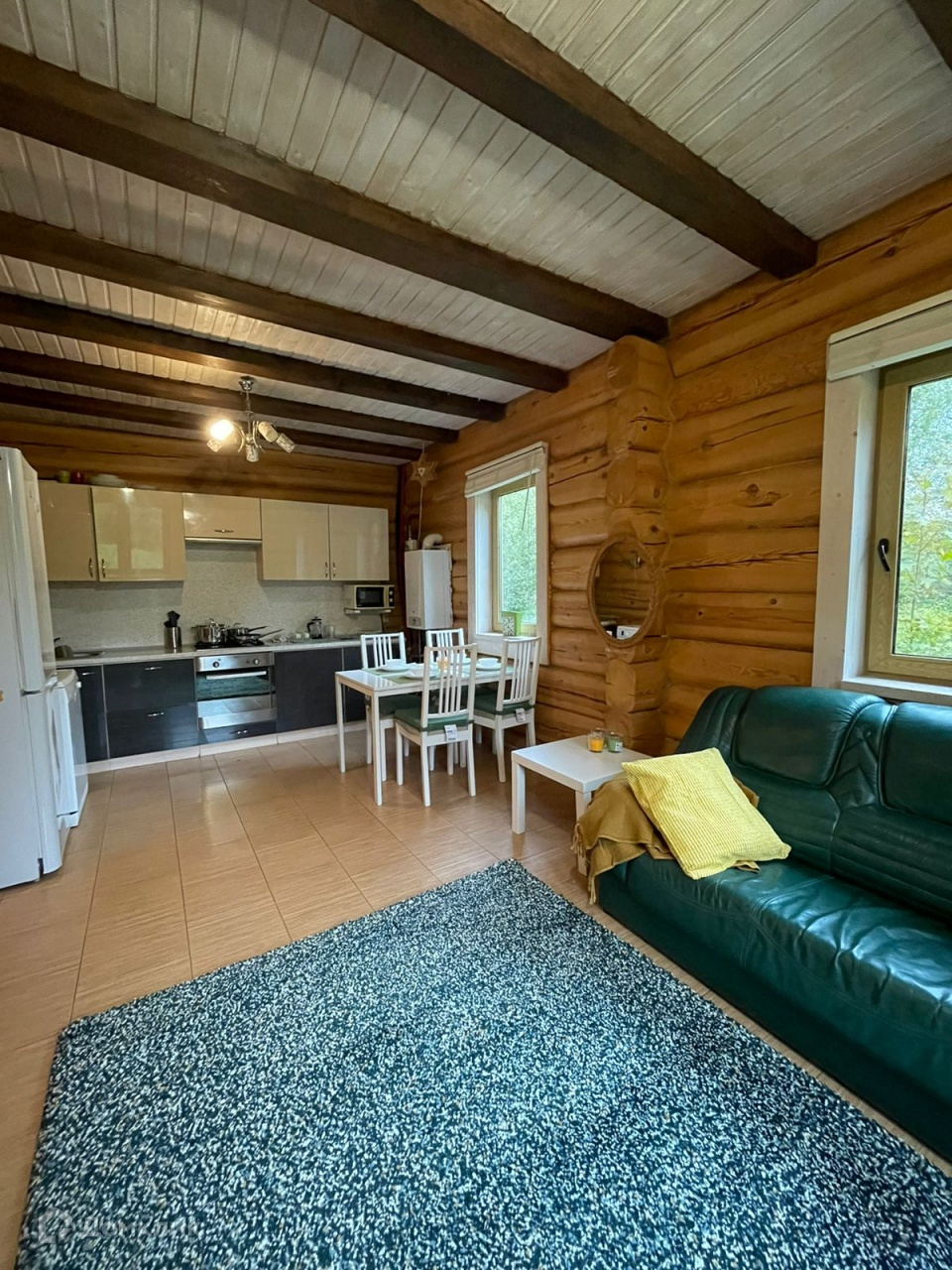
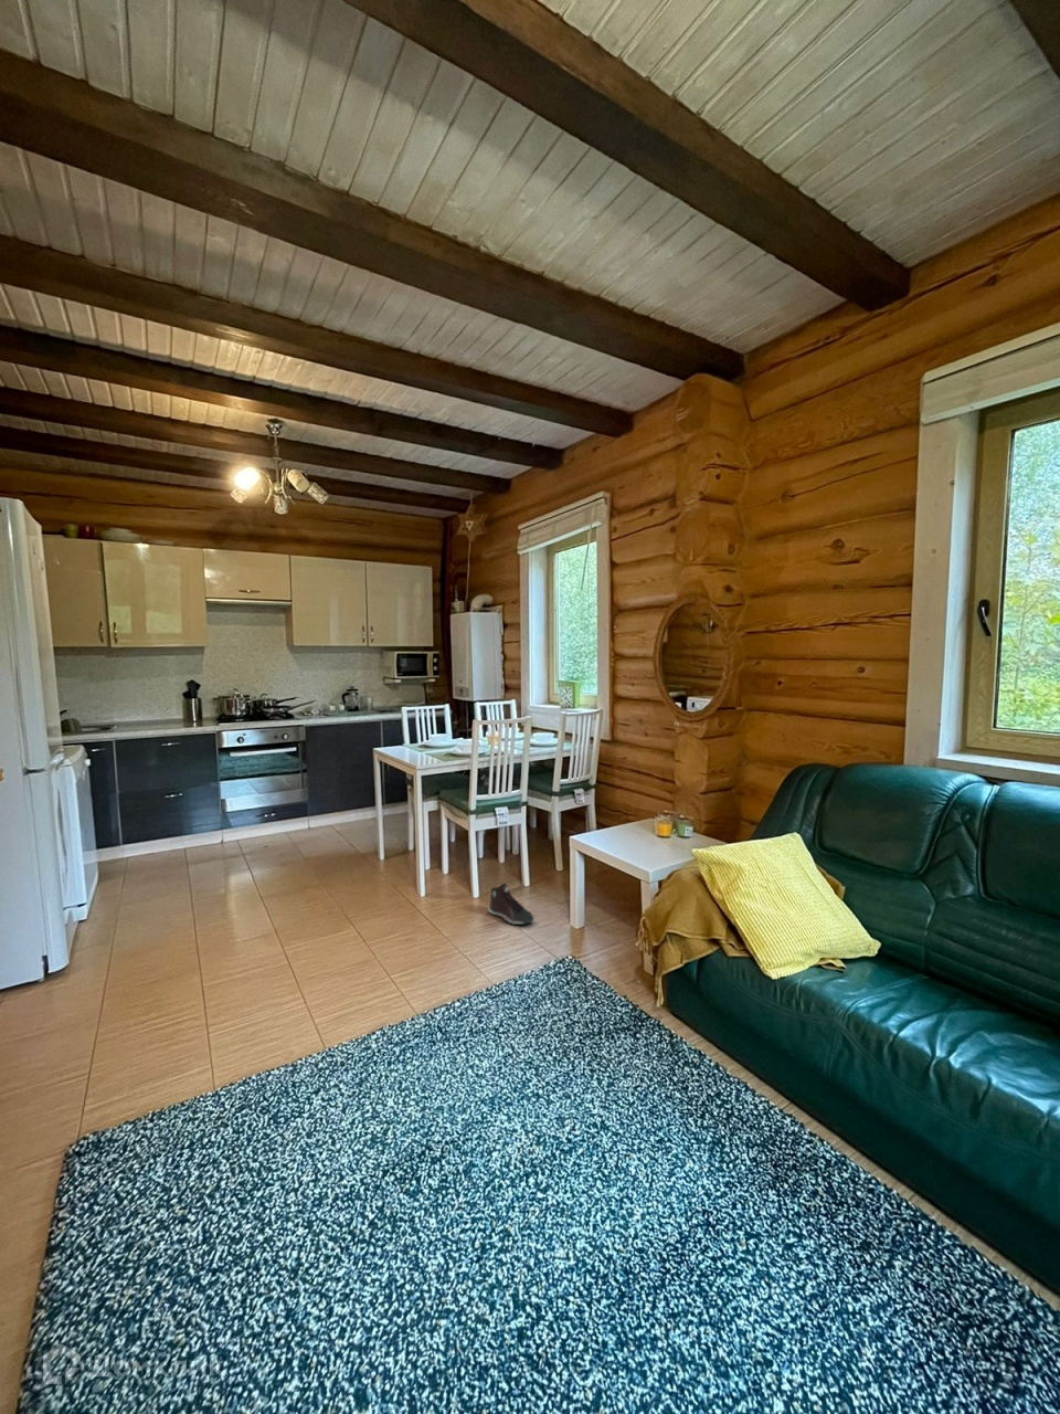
+ sneaker (509, 902)
